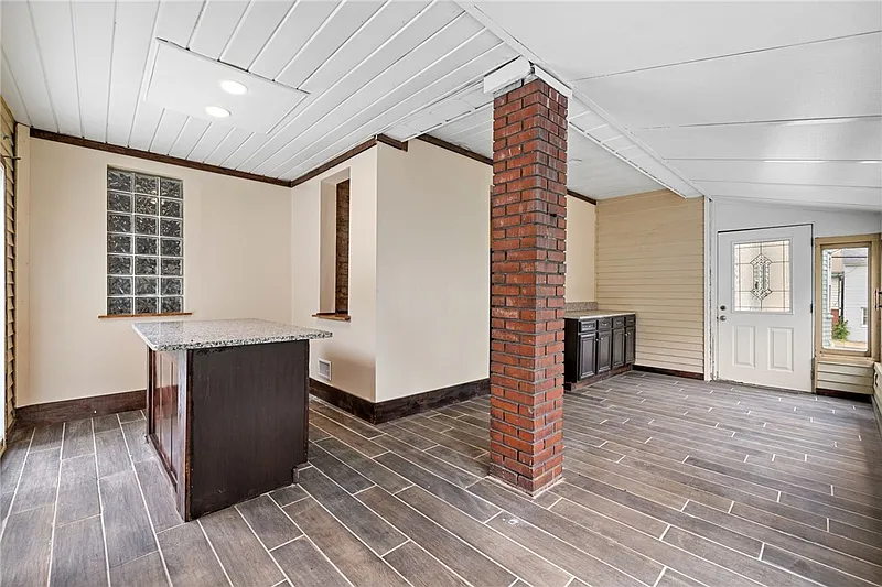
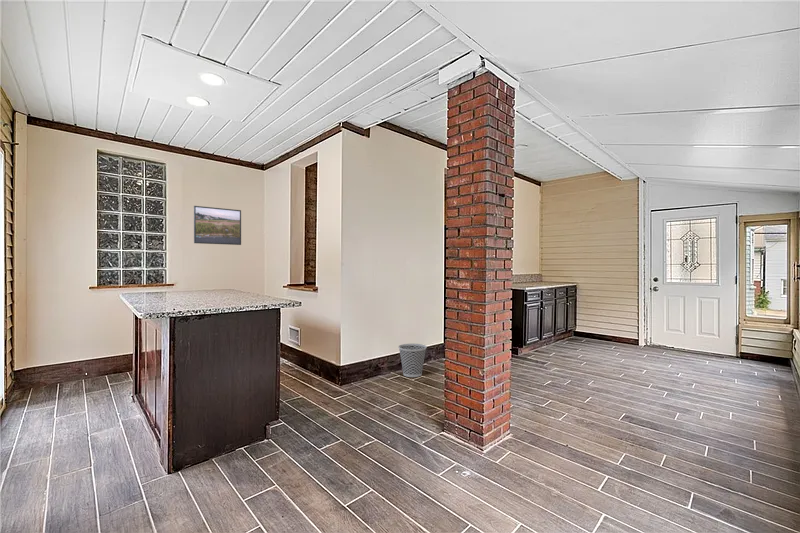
+ wastebasket (412, 360)
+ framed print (218, 226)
